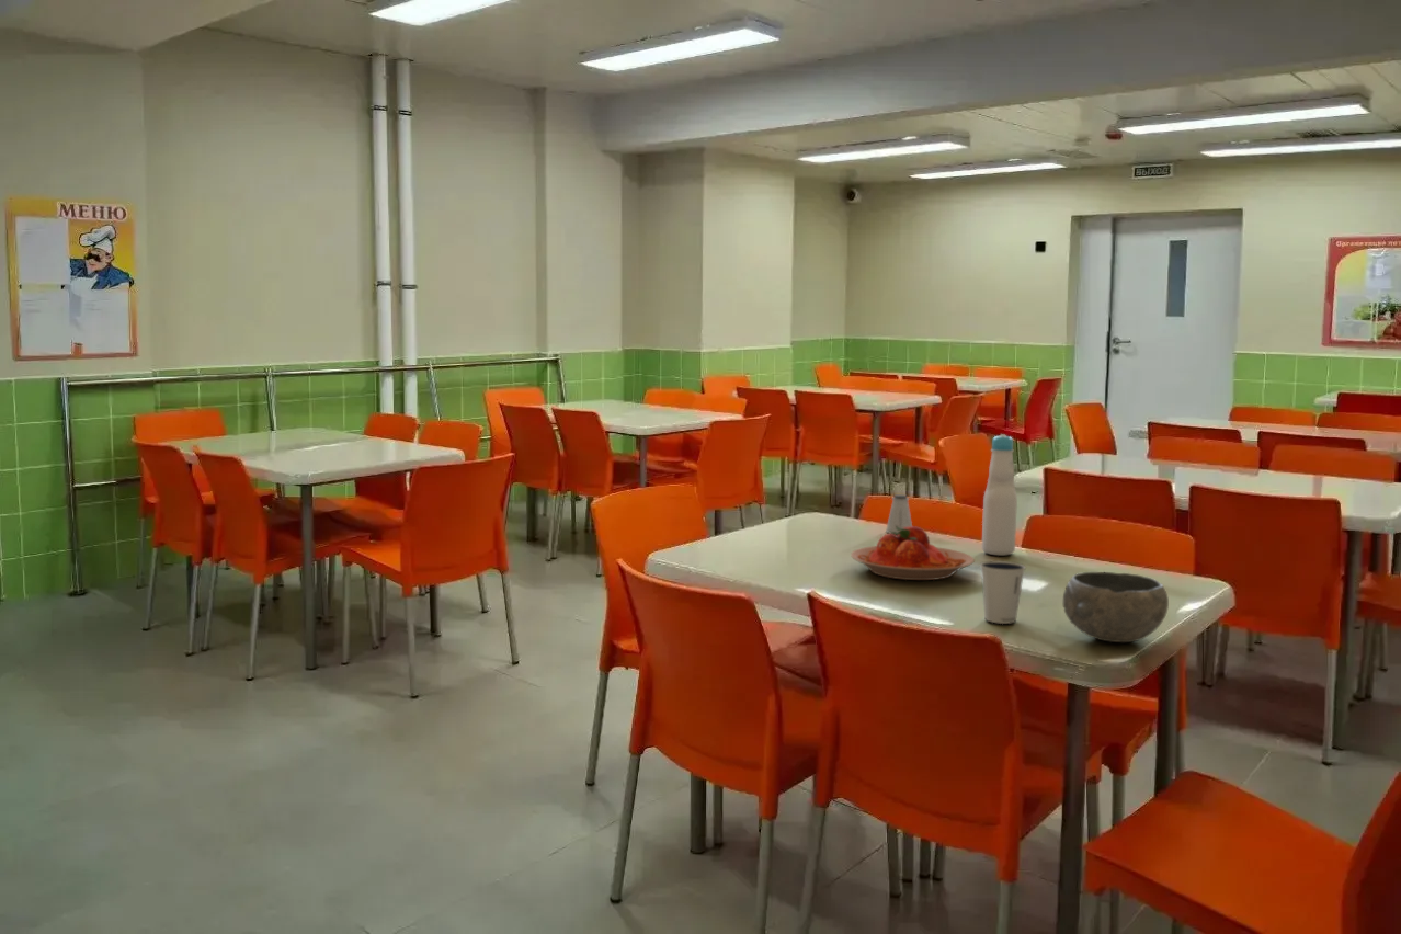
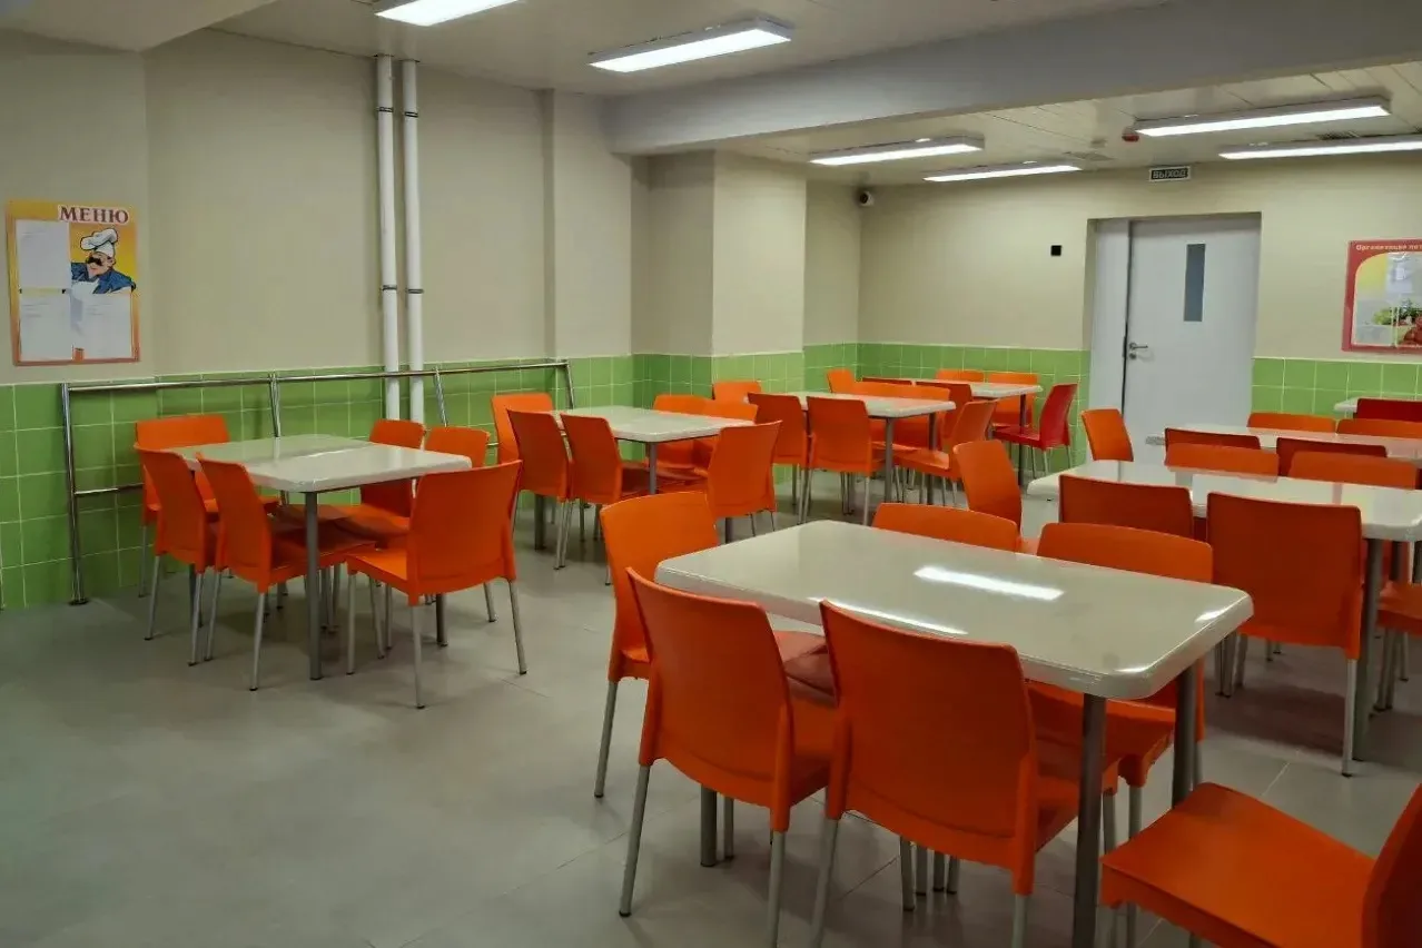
- saltshaker (899, 513)
- plate (912, 549)
- bowl (1114, 610)
- bottle (1000, 493)
- dixie cup (1001, 592)
